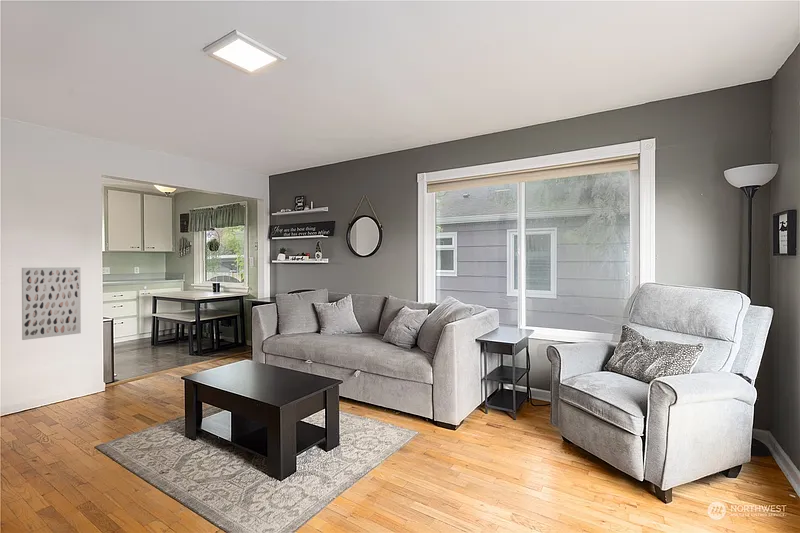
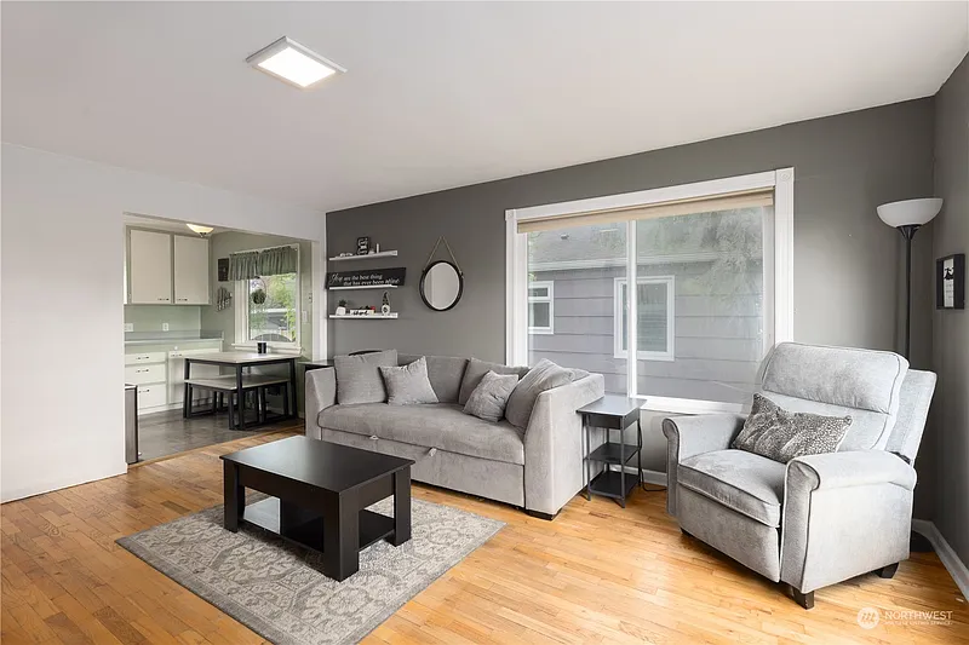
- wall art (52, 302)
